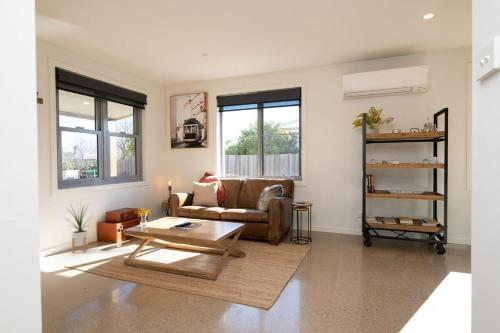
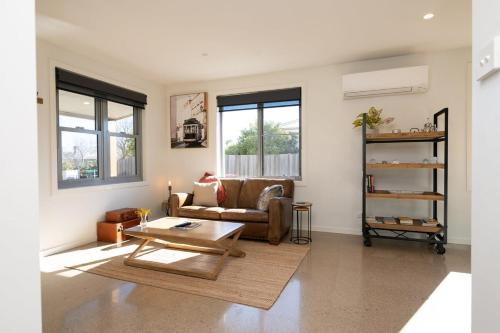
- house plant (79, 225)
